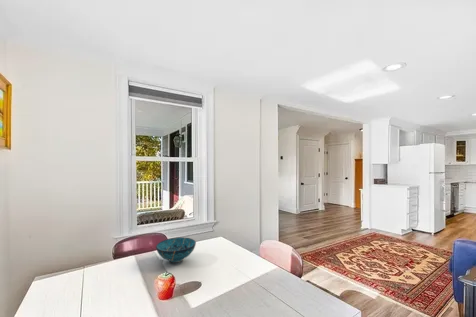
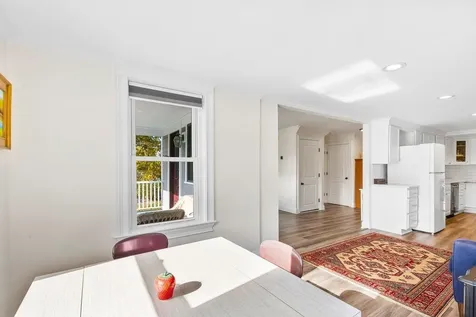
- decorative bowl (176, 251)
